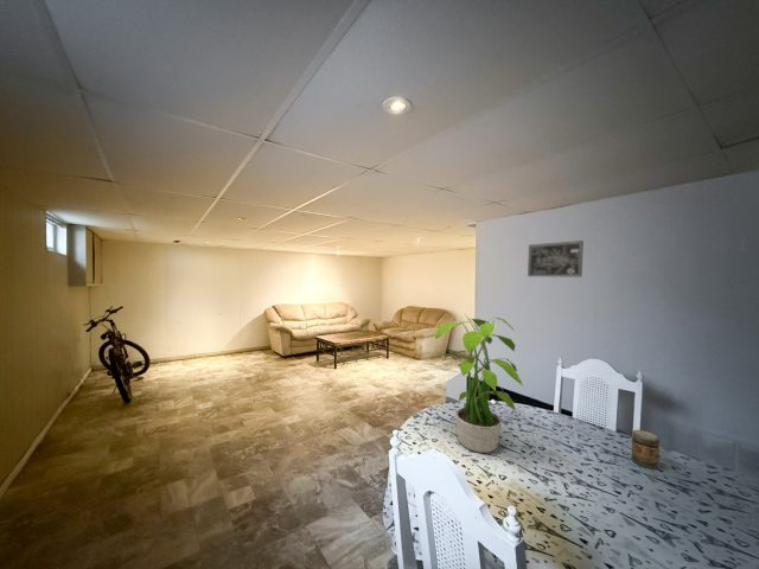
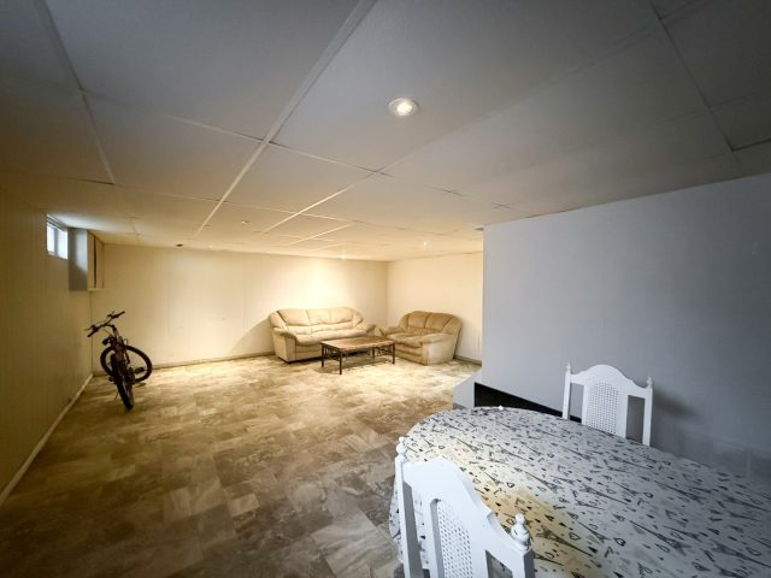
- jar (645, 448)
- potted plant (473, 381)
- wall art (553, 260)
